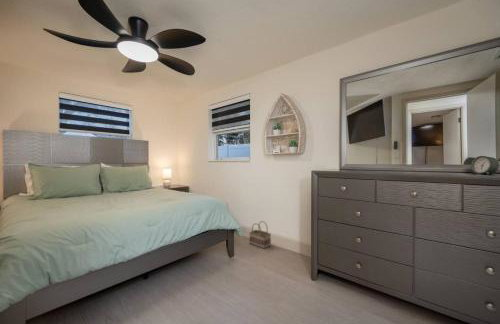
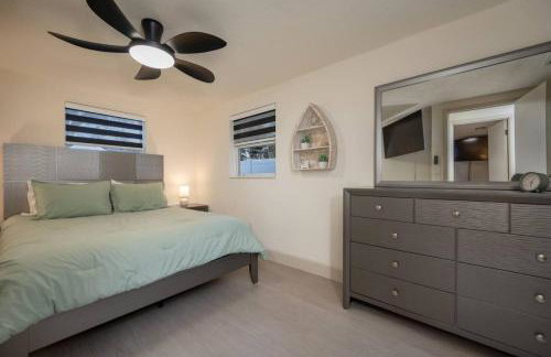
- basket (260, 233)
